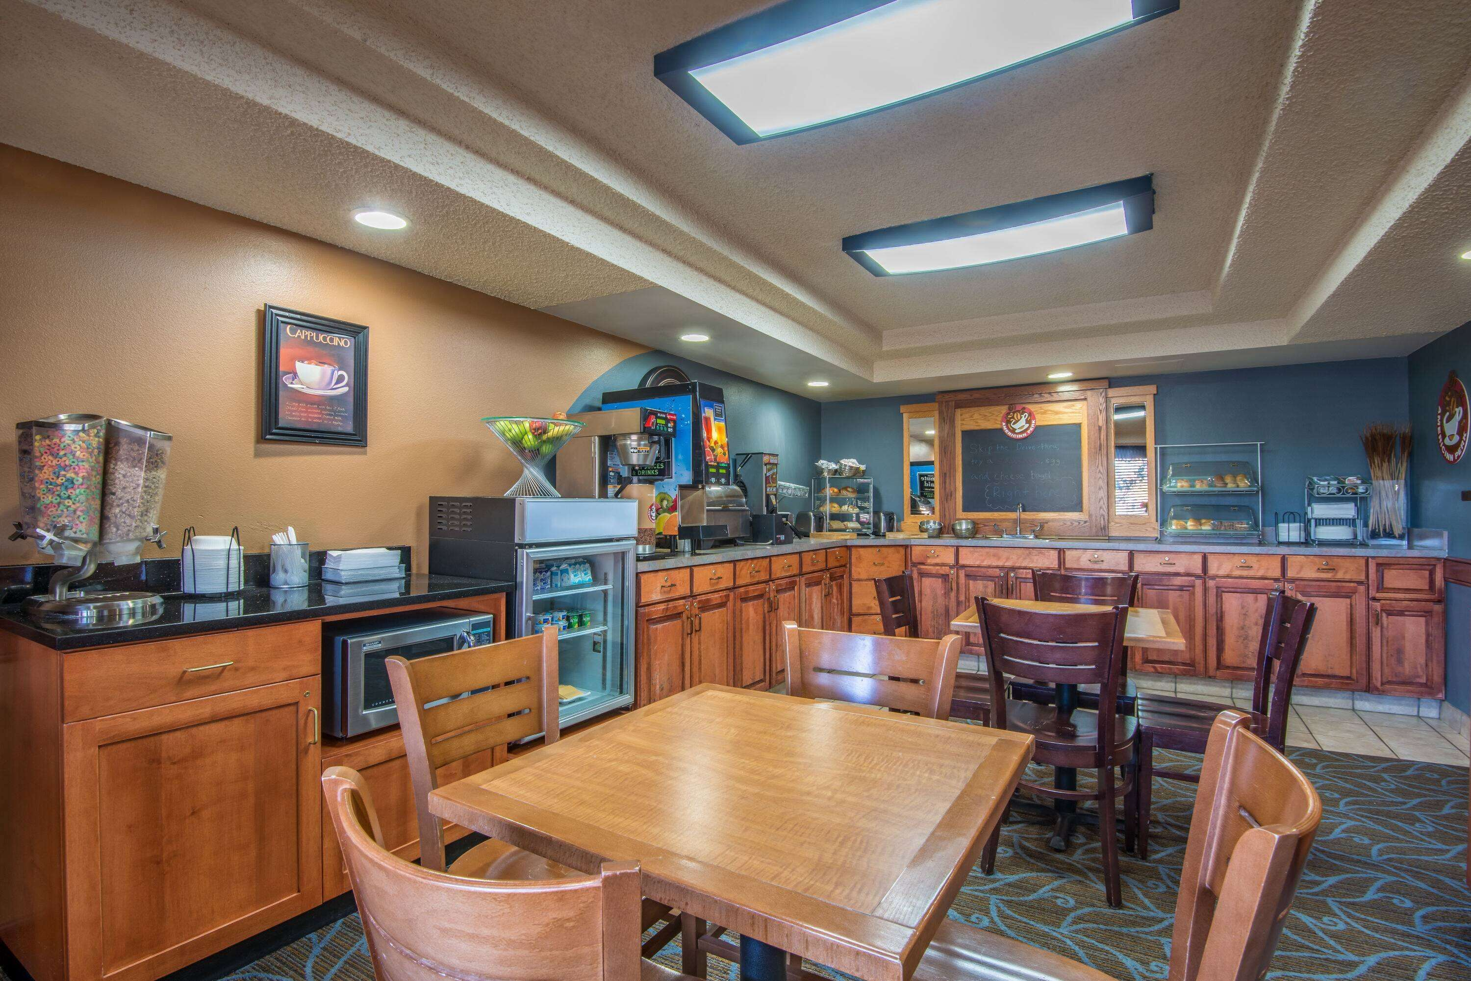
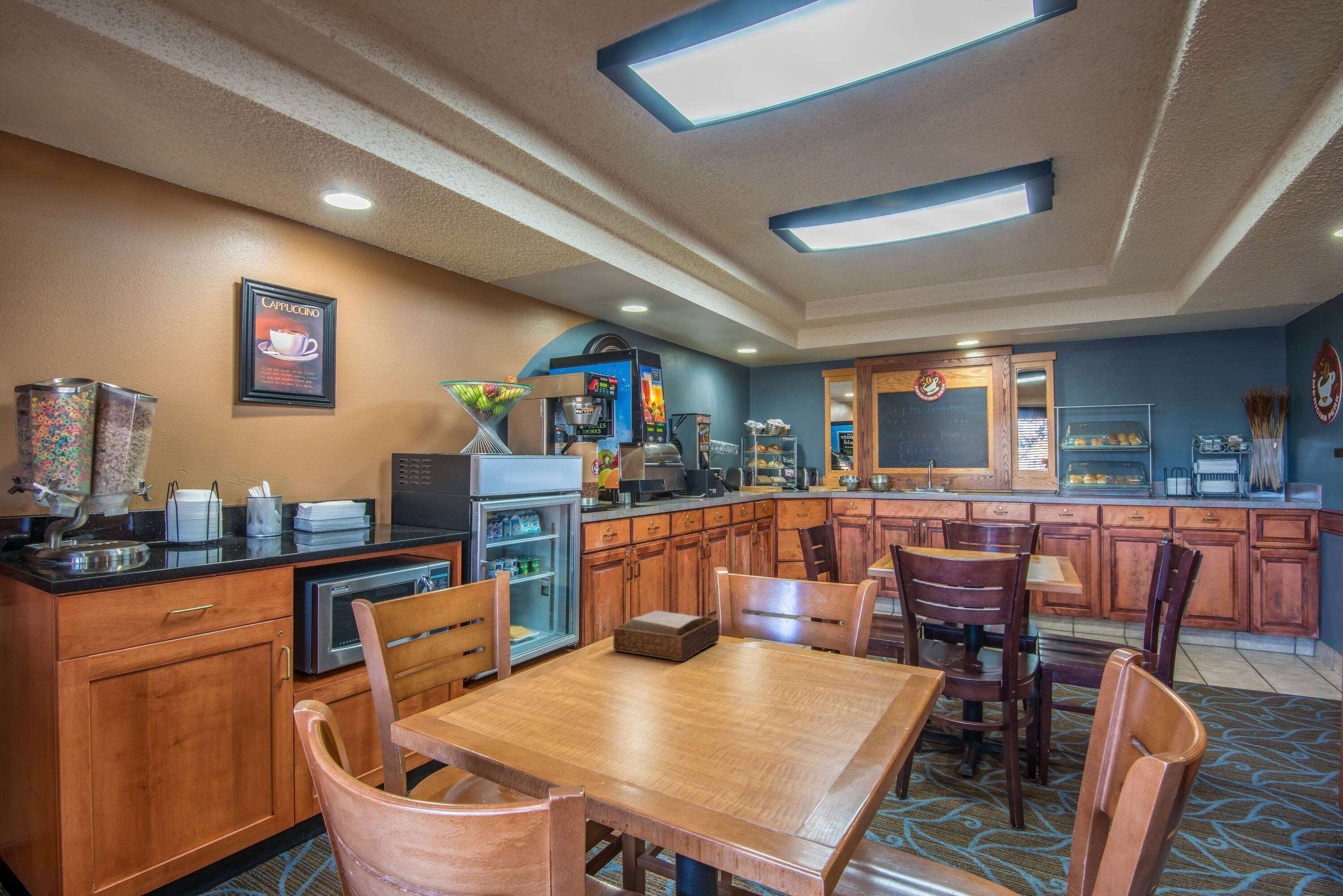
+ napkin holder (667, 631)
